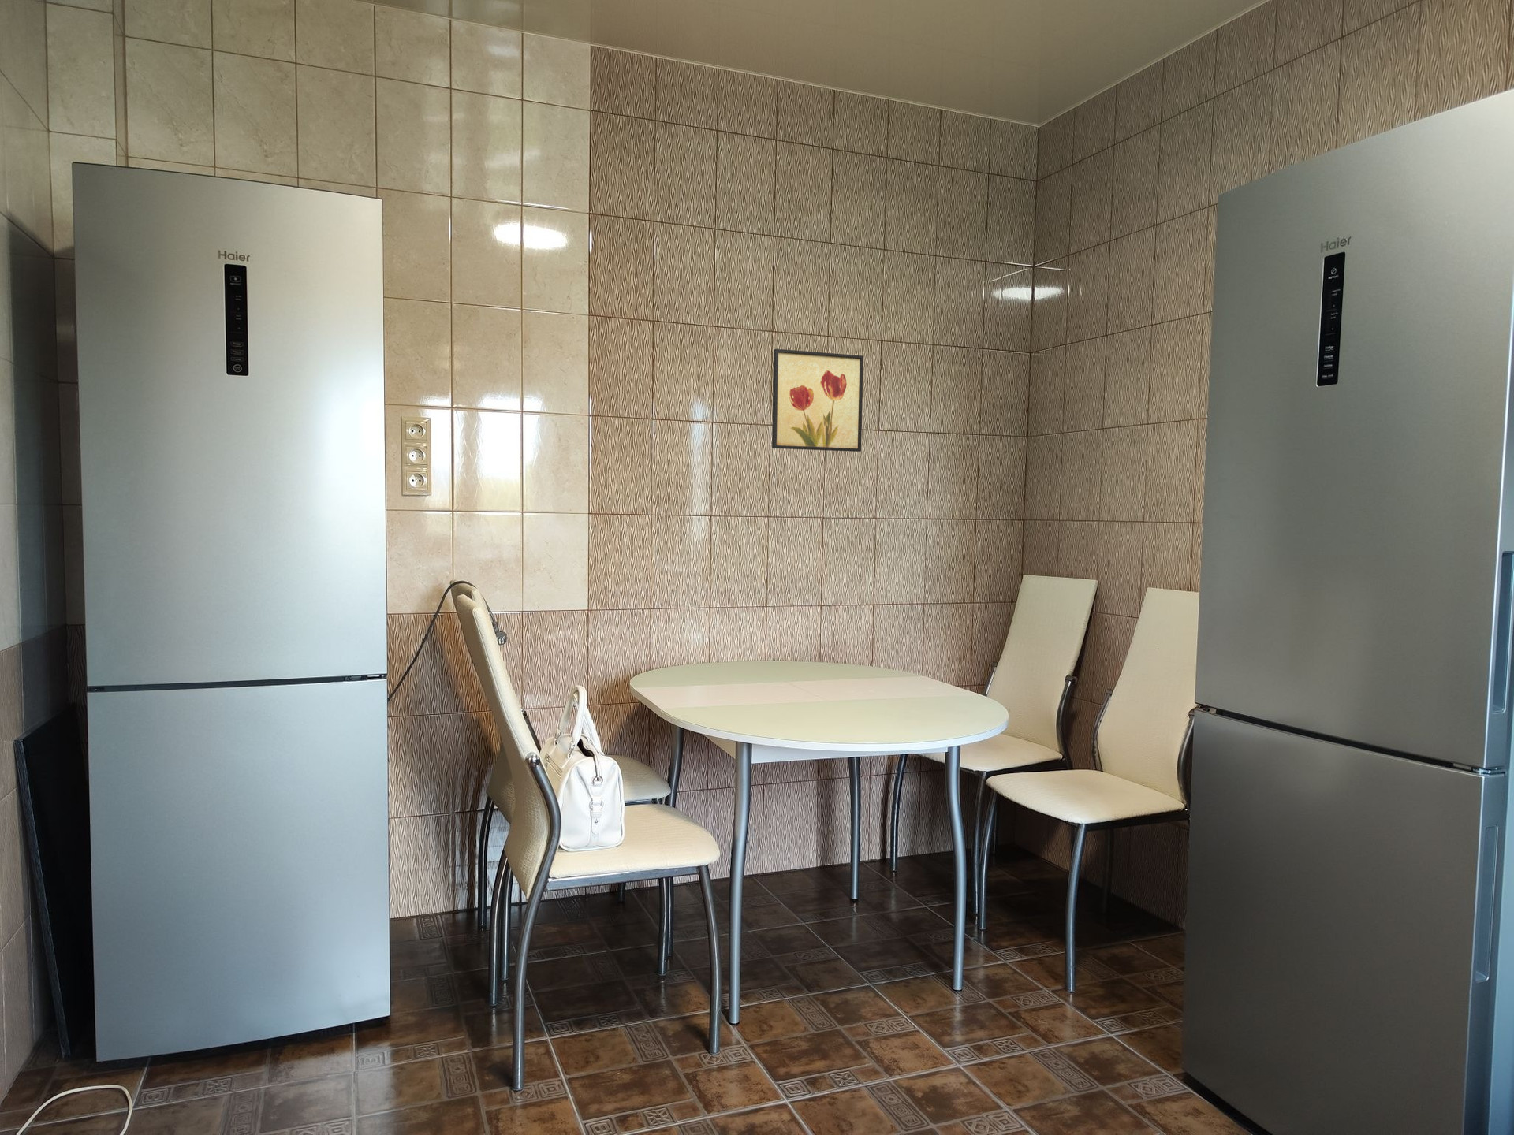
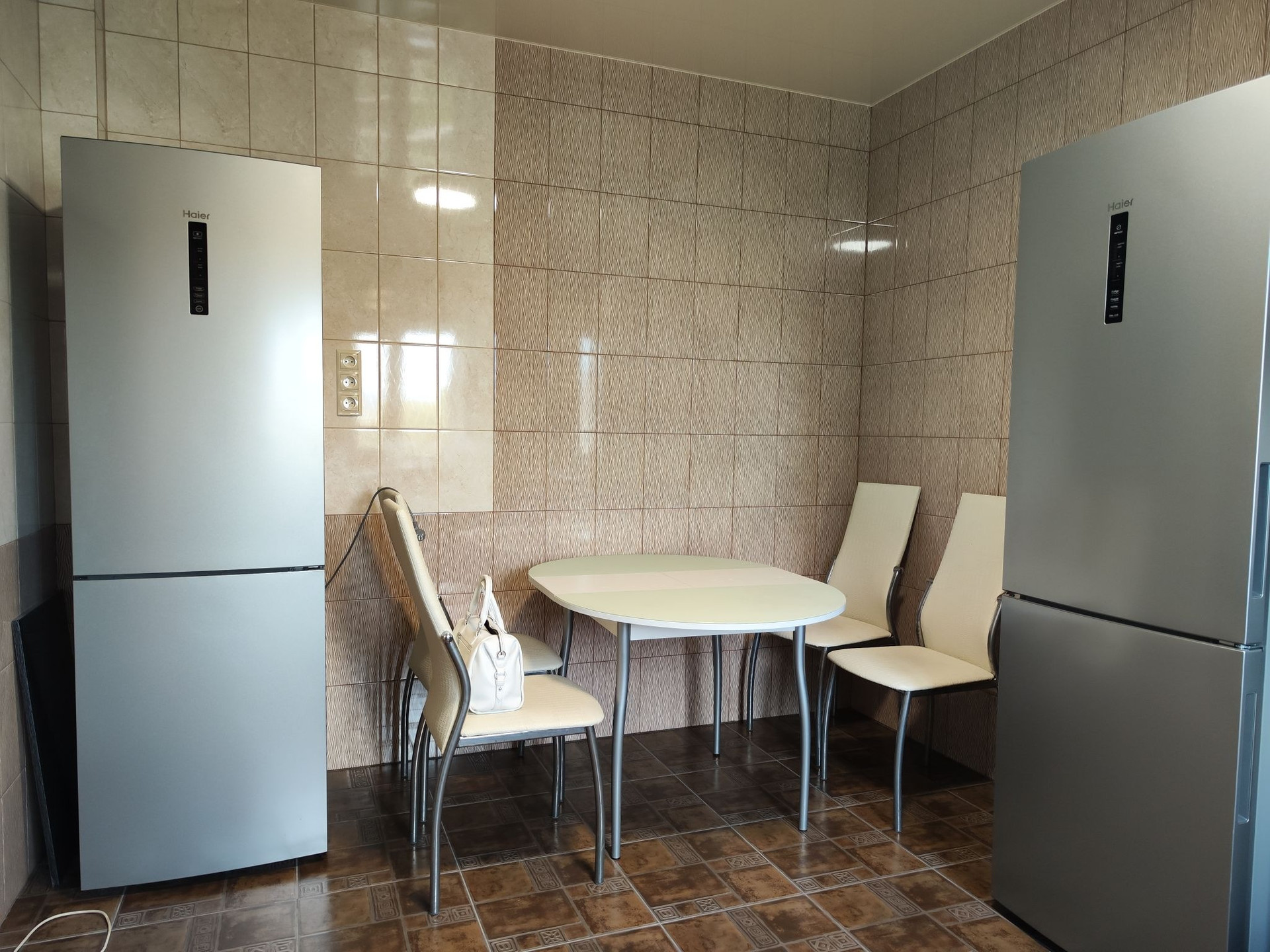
- wall art (817, 402)
